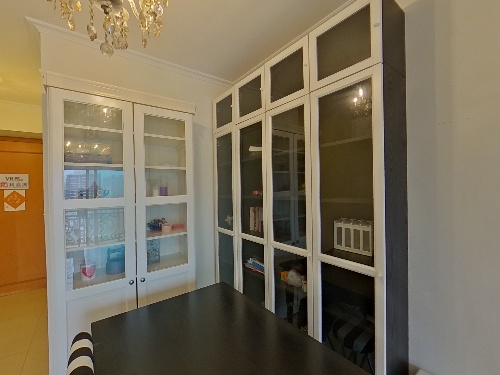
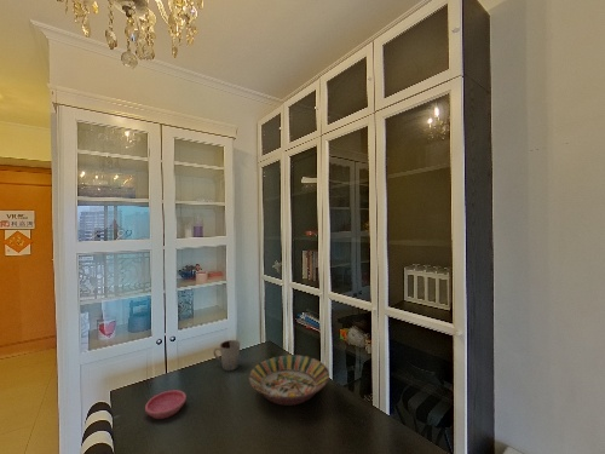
+ serving bowl (289, 383)
+ saucer (166, 404)
+ cup (226, 355)
